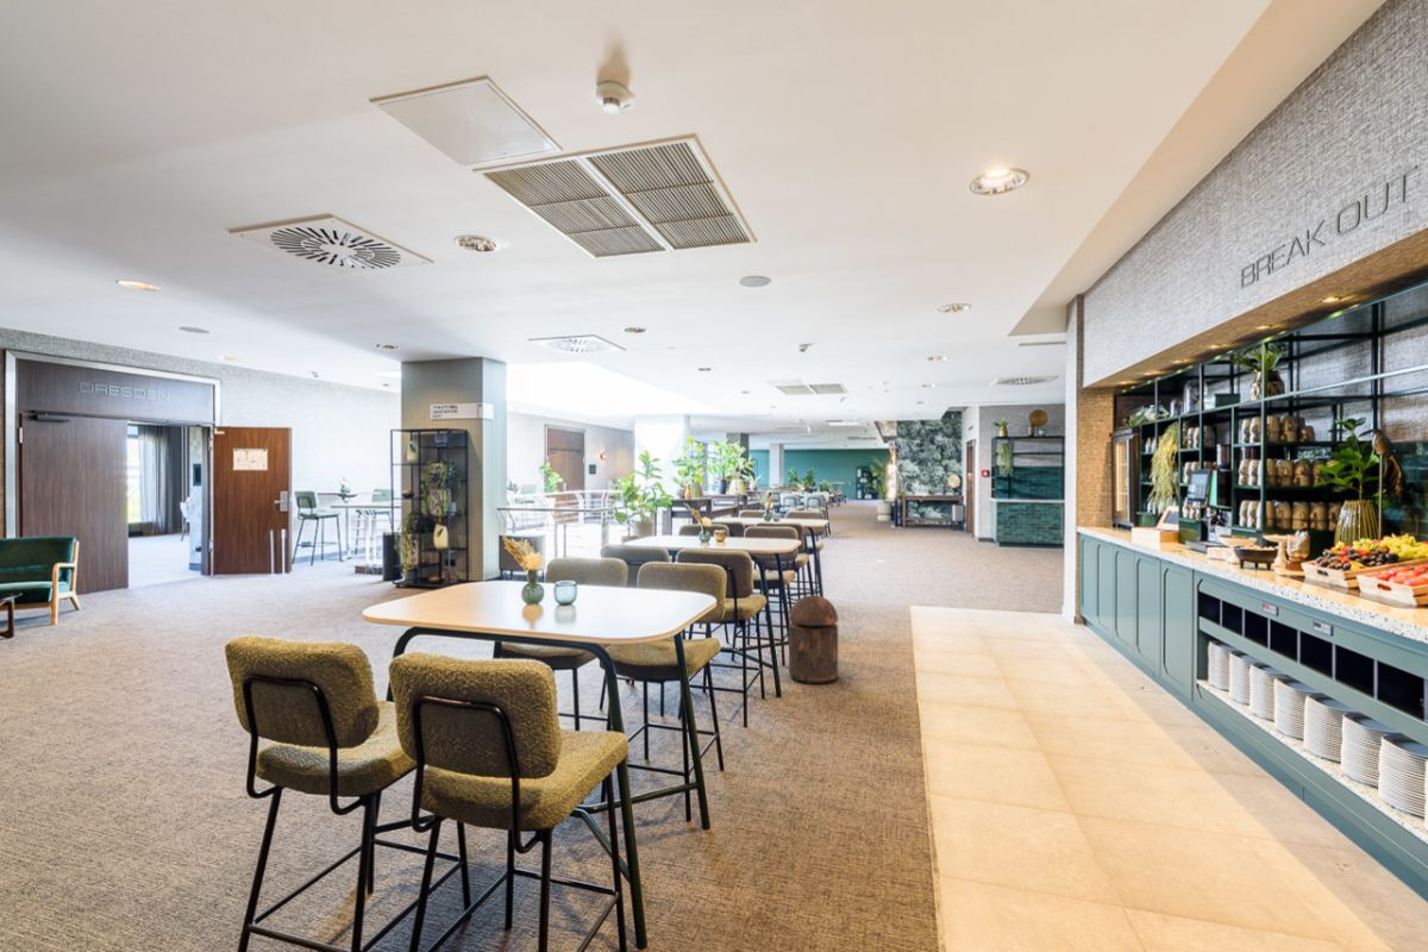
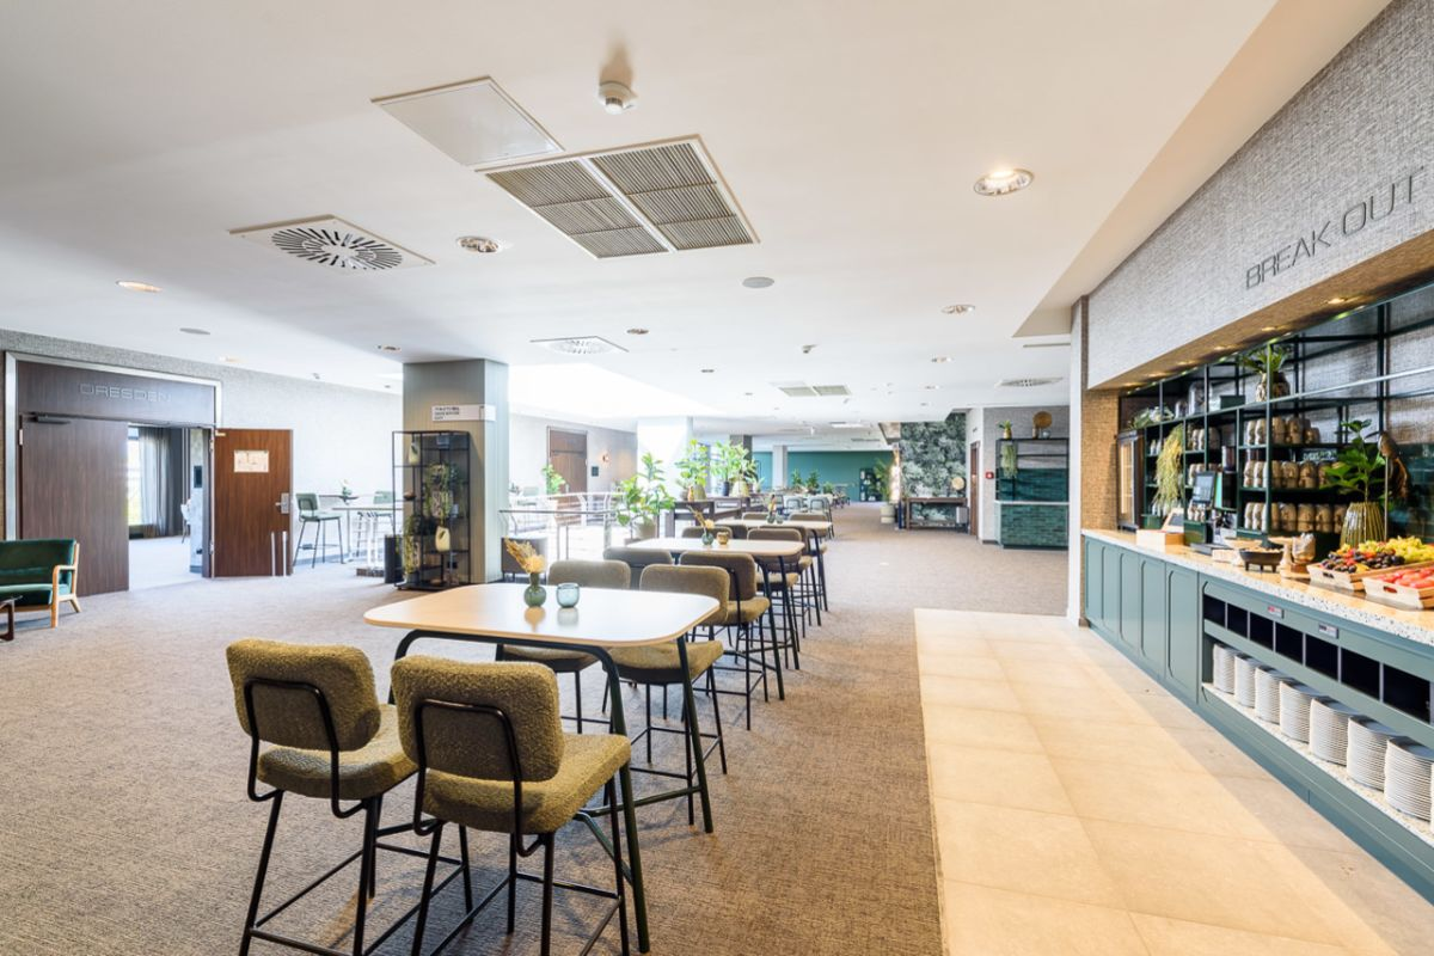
- trash can (813, 635)
